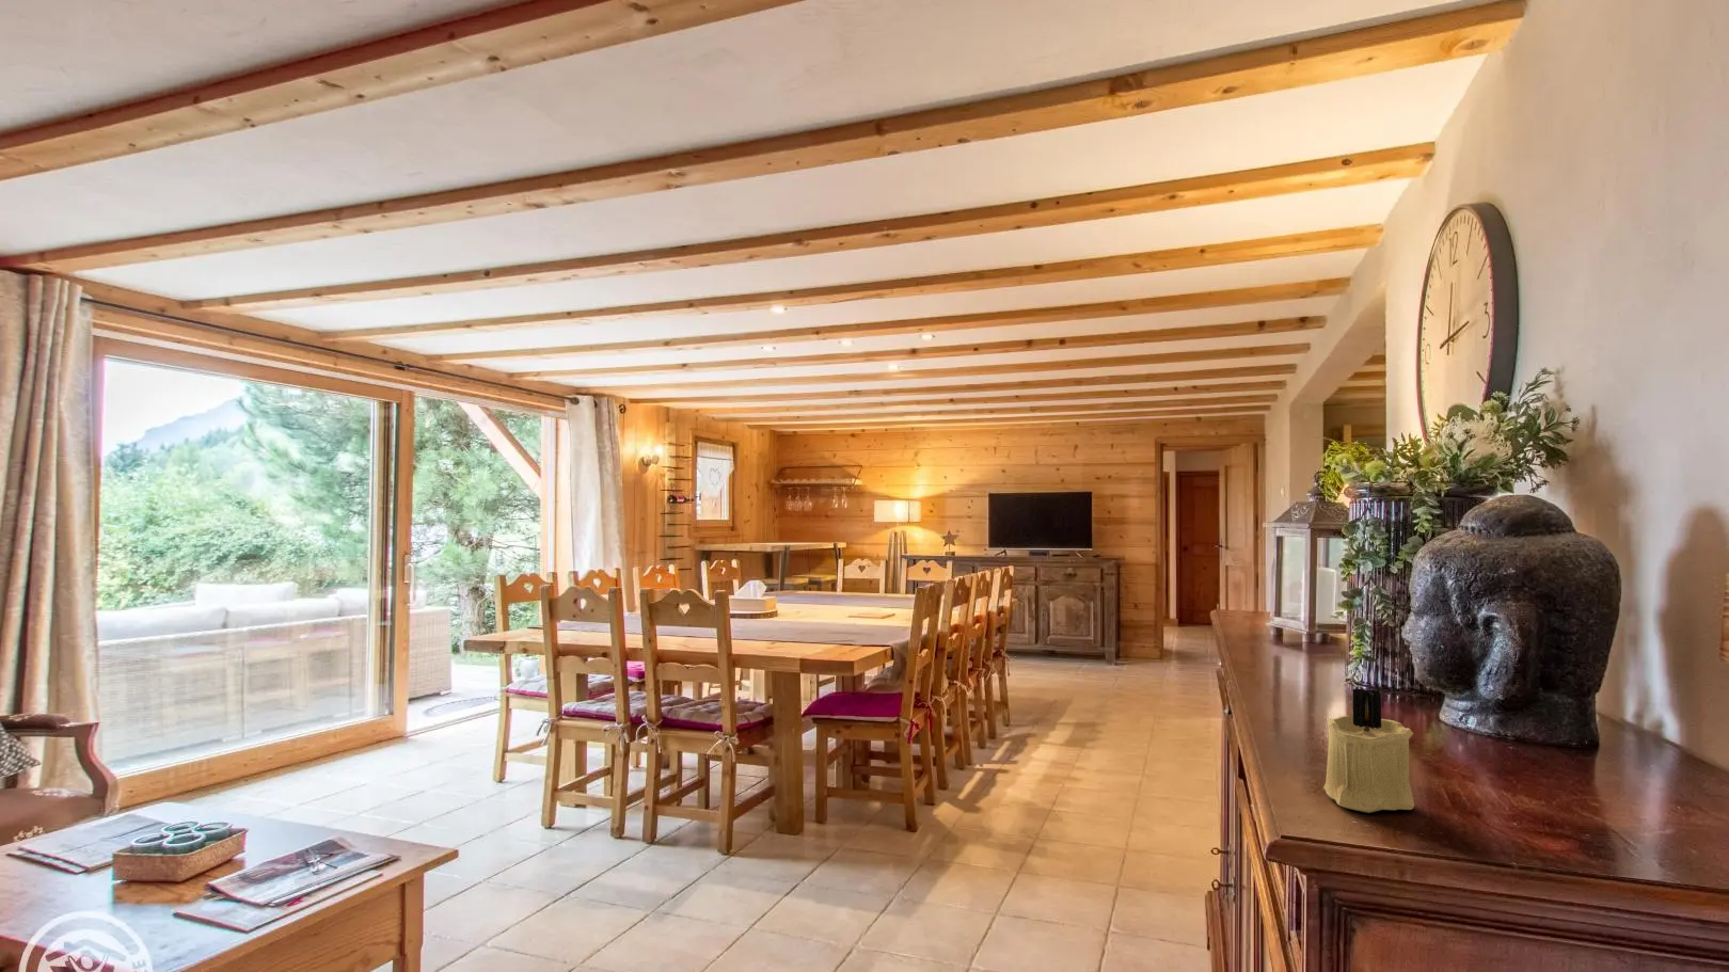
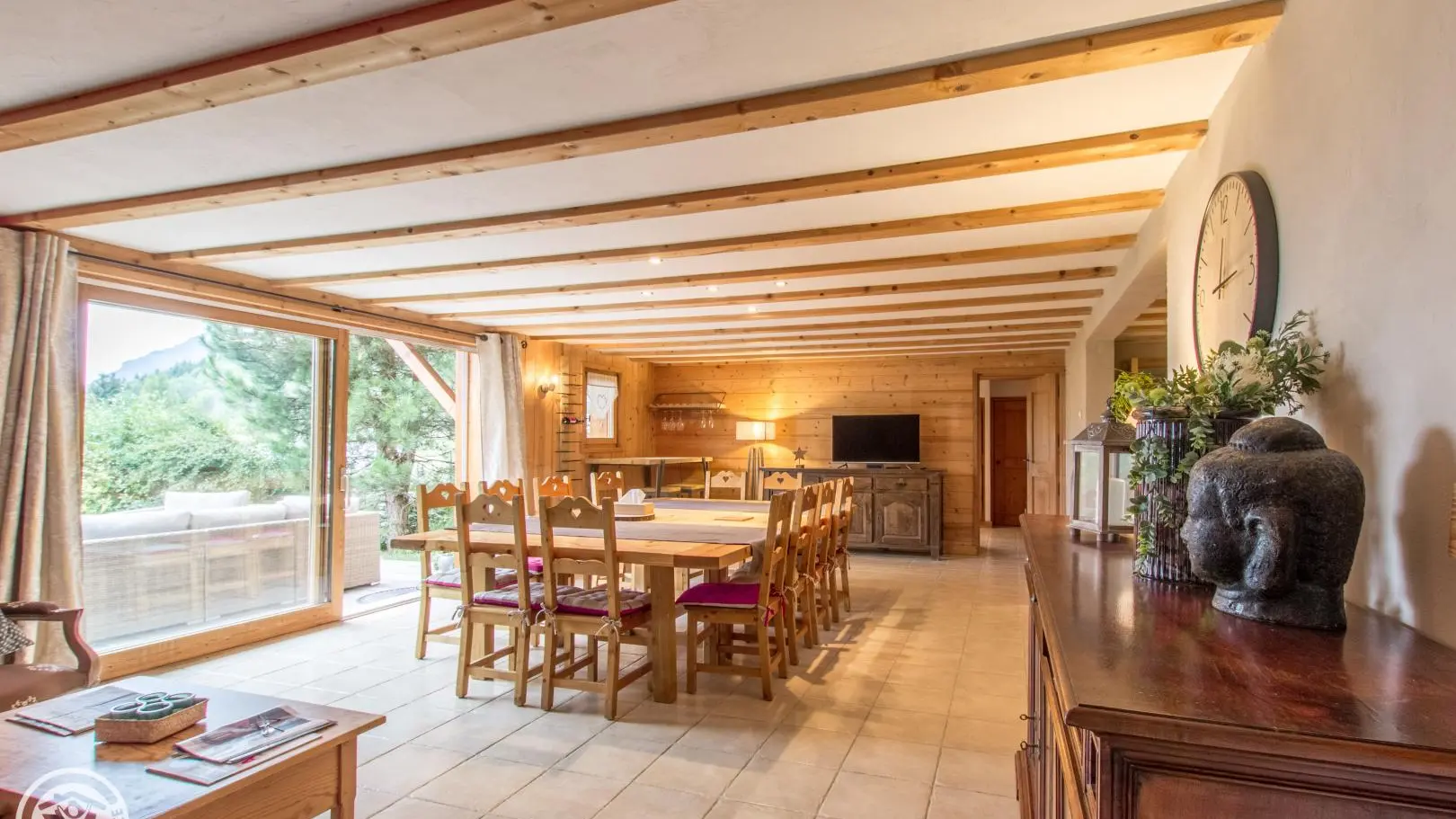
- candle (1364, 745)
